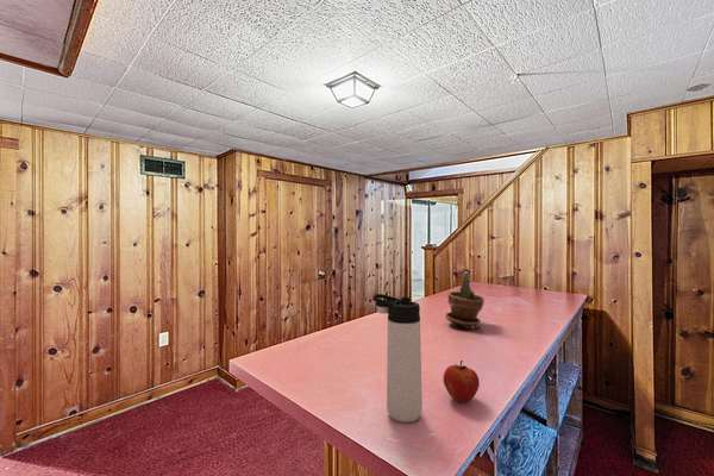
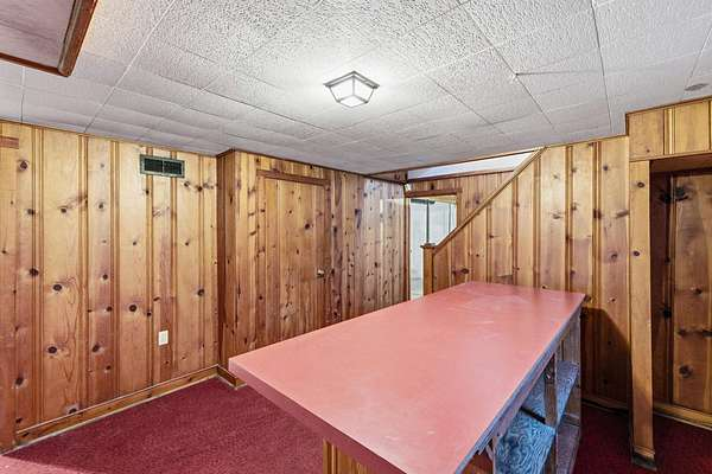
- apple (461, 380)
- thermos bottle (396, 353)
- potted plant (464, 298)
